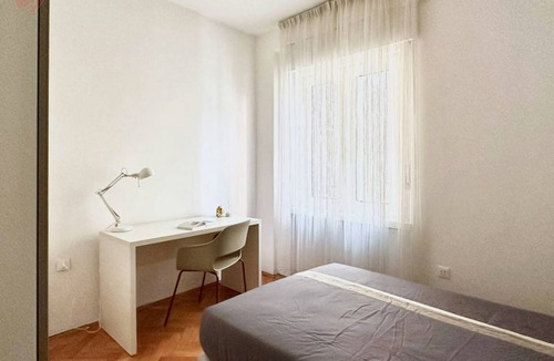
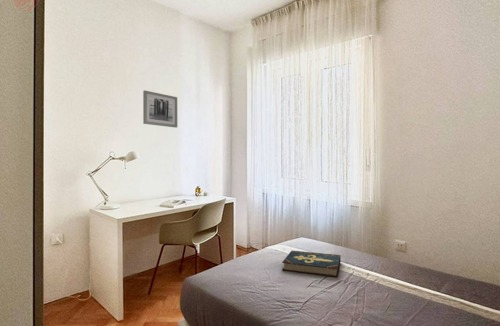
+ wall art (161, 109)
+ book (312, 262)
